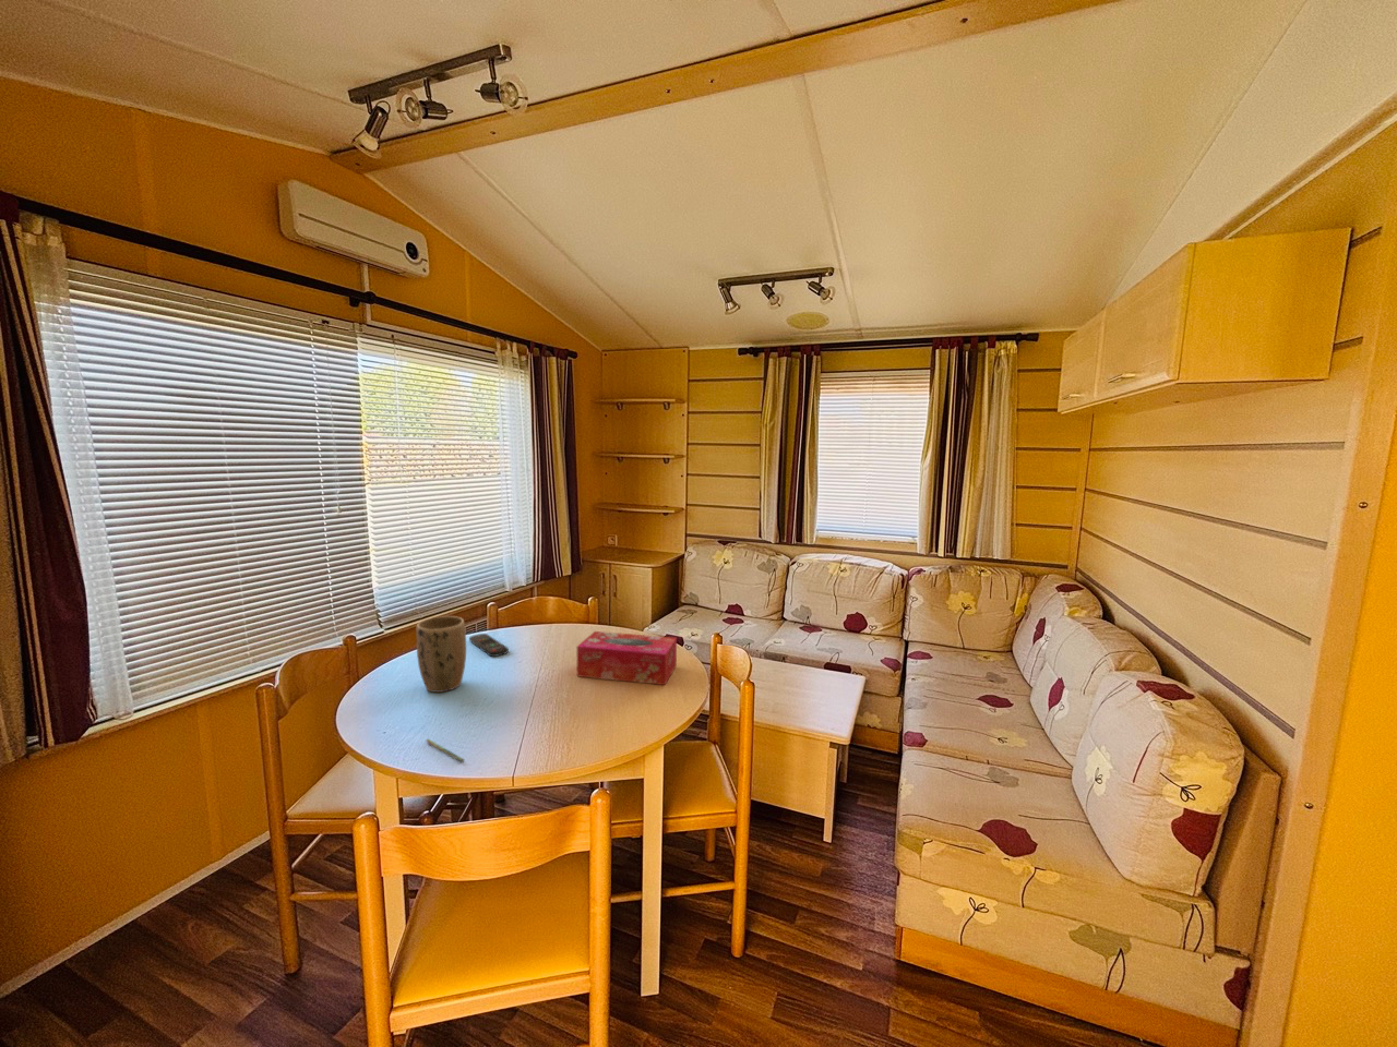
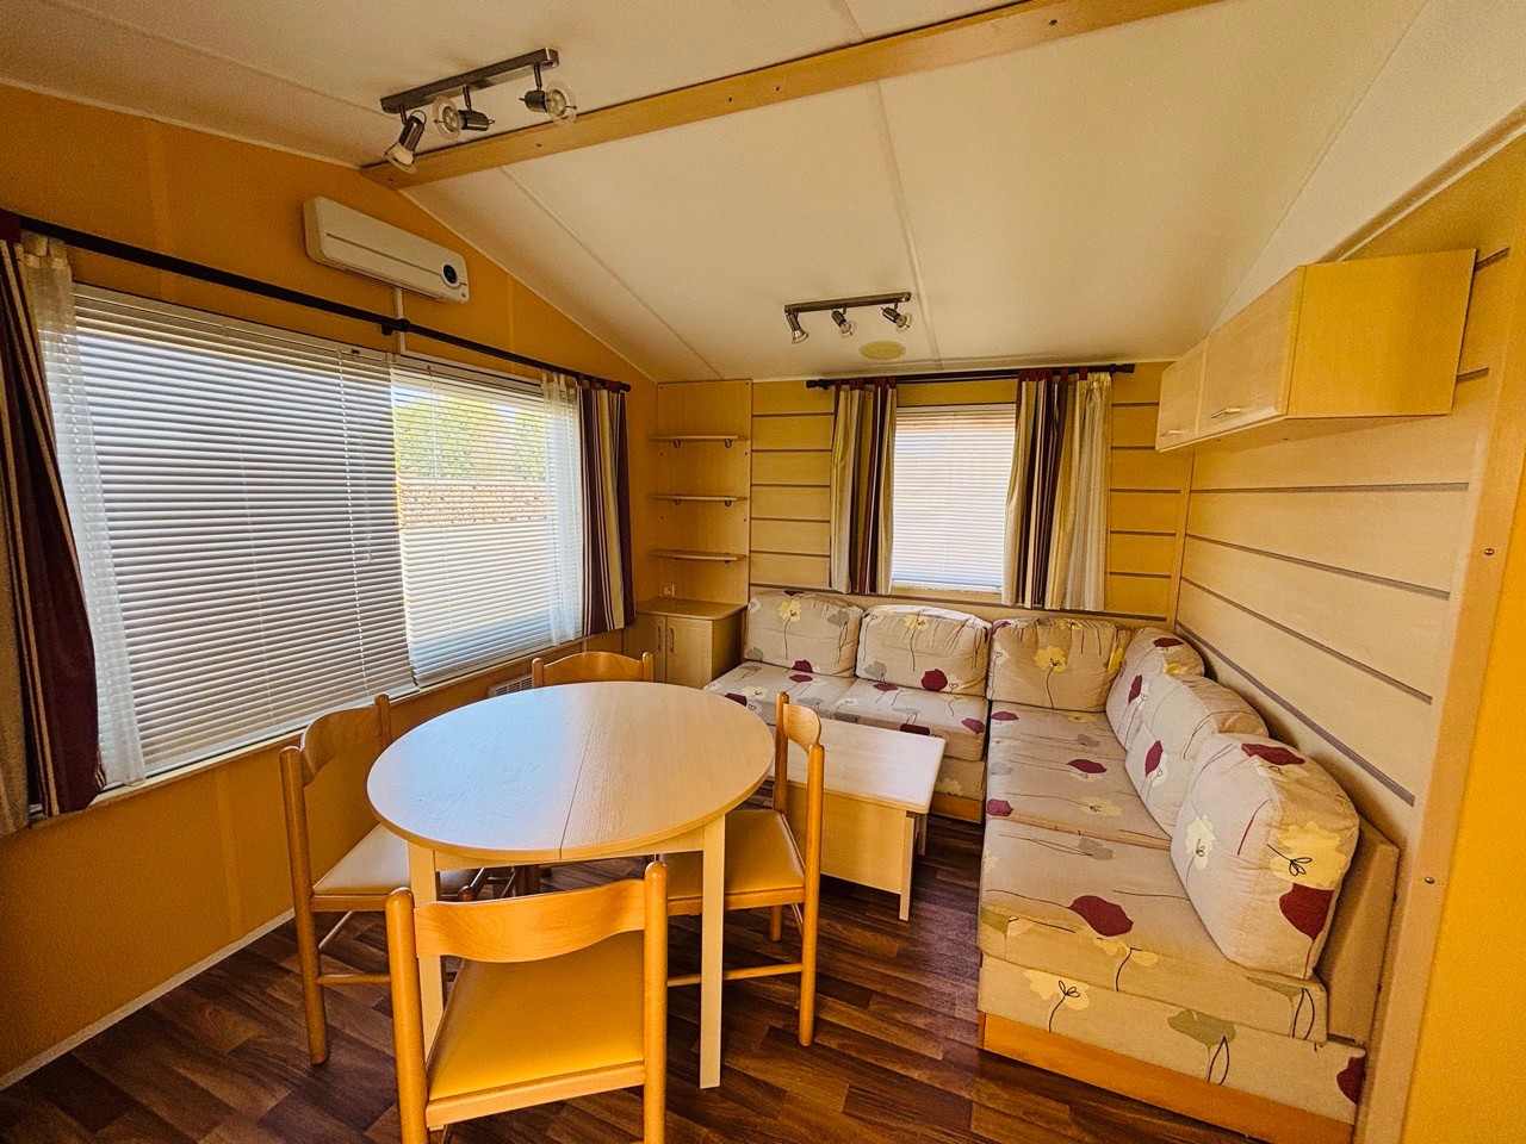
- pen (444, 749)
- tissue box (628, 657)
- remote control (488, 643)
- plant pot (442, 653)
